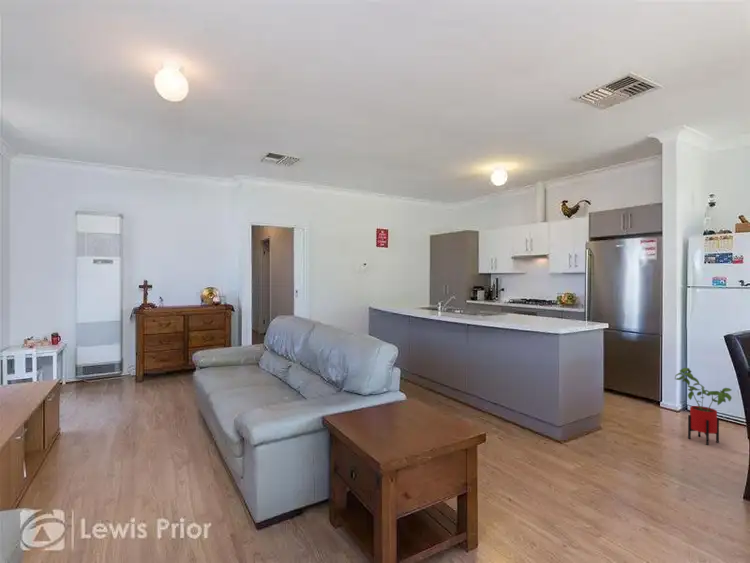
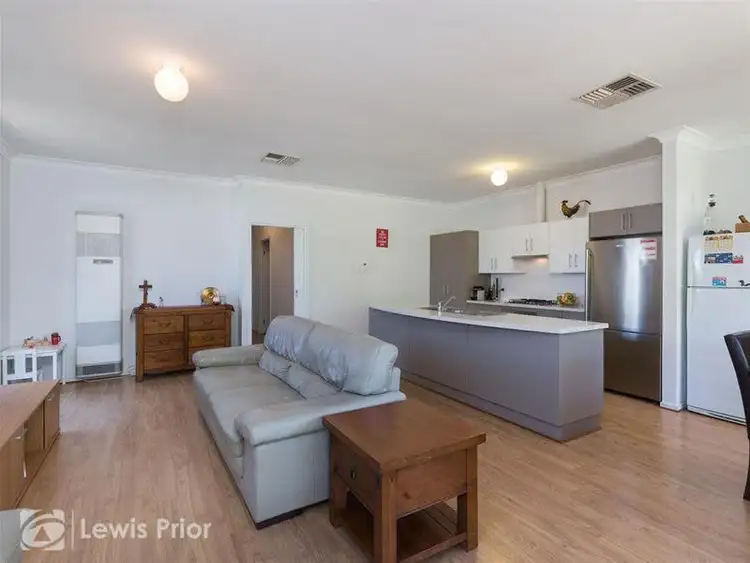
- house plant (698, 404)
